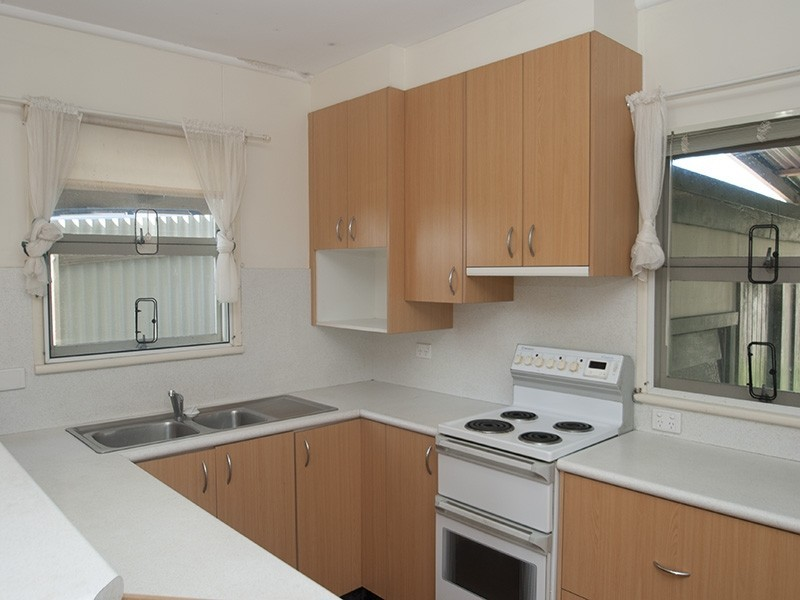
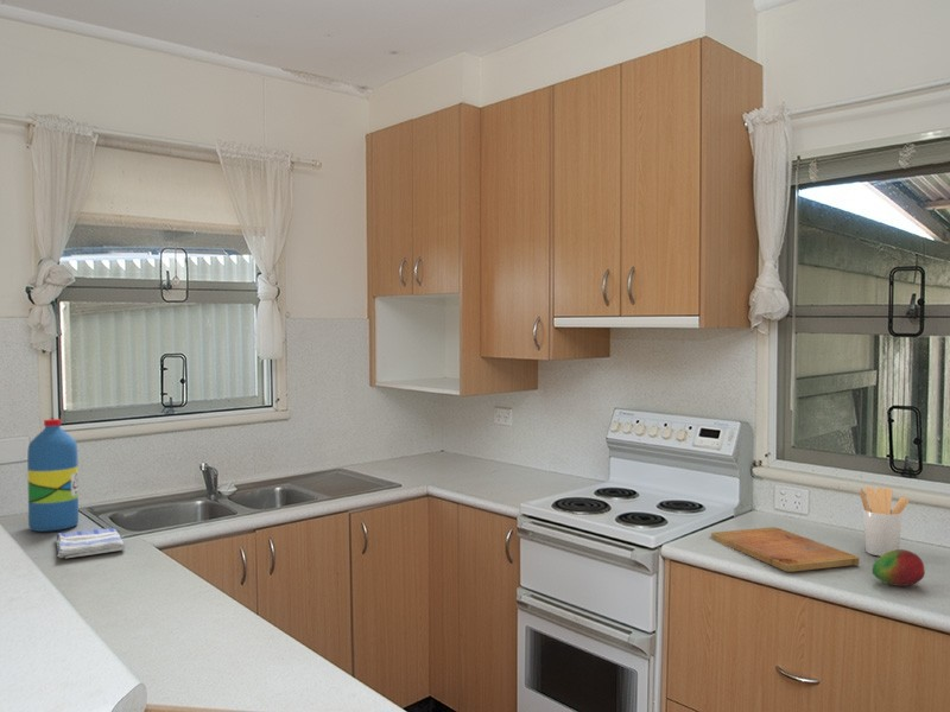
+ dish towel (89, 541)
+ fruit (898, 567)
+ water bottle (52, 472)
+ utensil holder (880, 519)
+ cutting board (780, 547)
